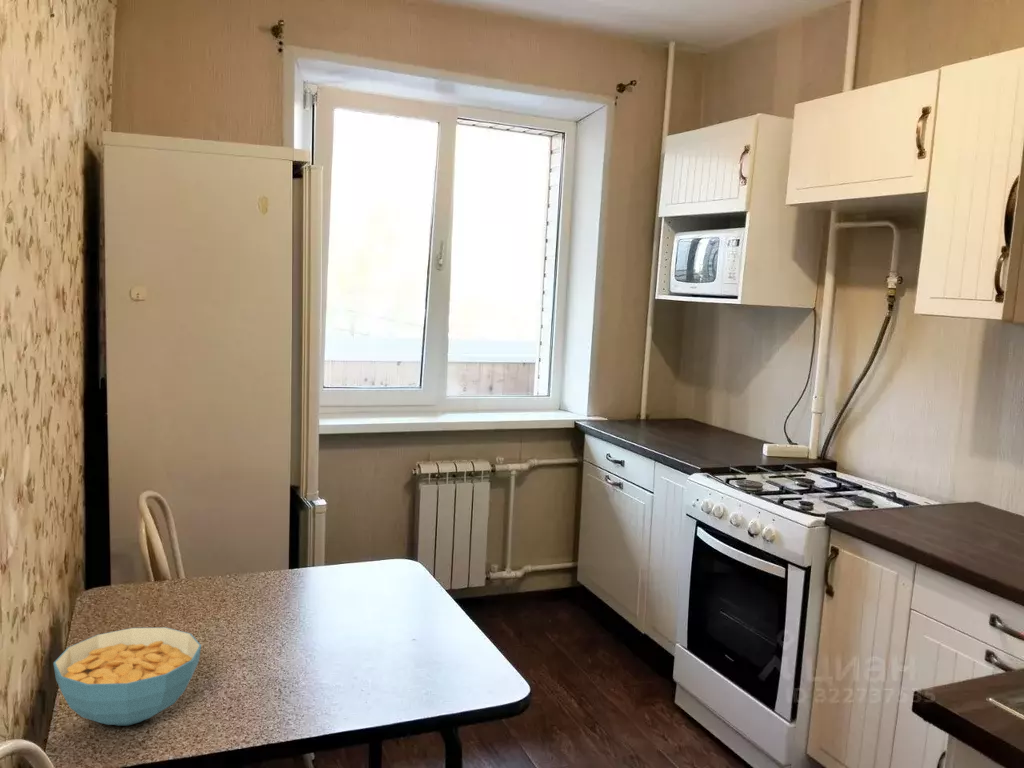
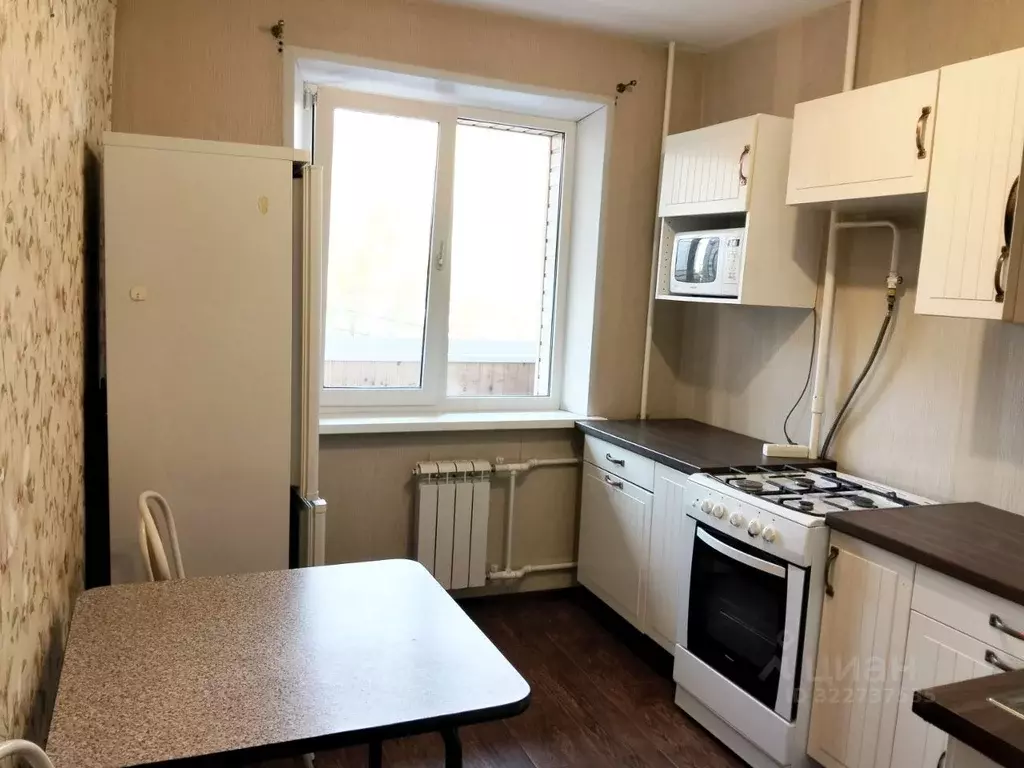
- cereal bowl (129, 684)
